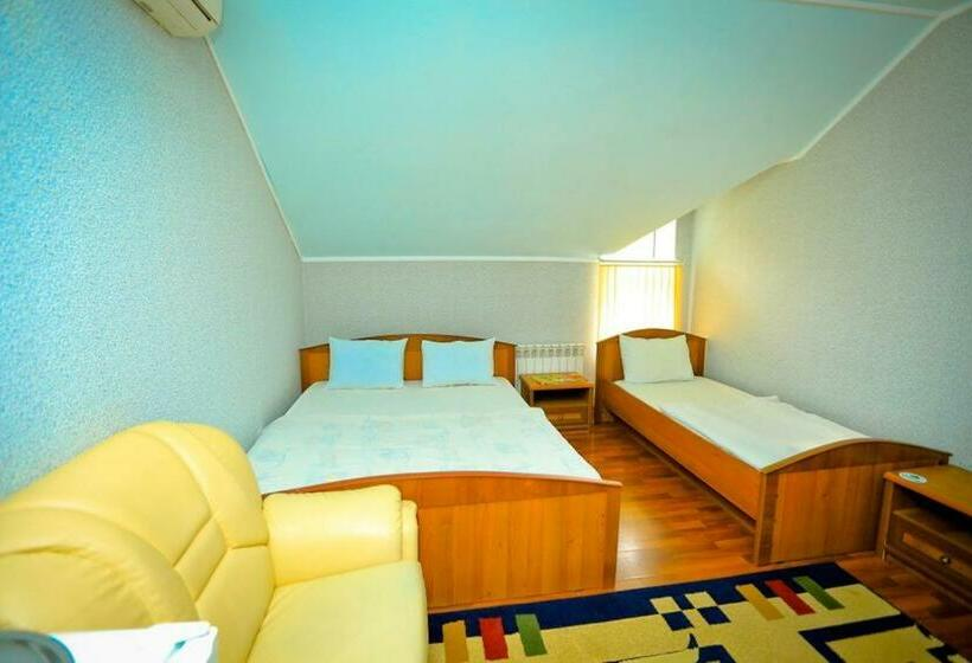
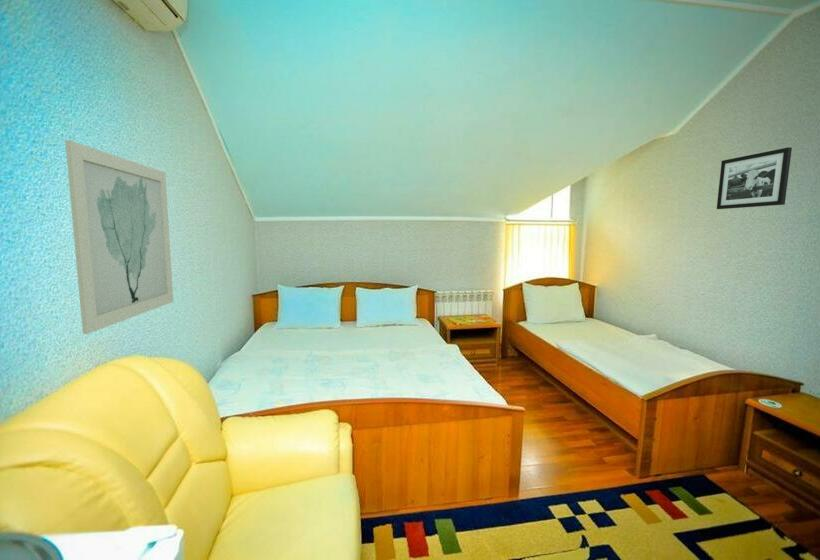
+ wall art (131, 239)
+ picture frame (750, 181)
